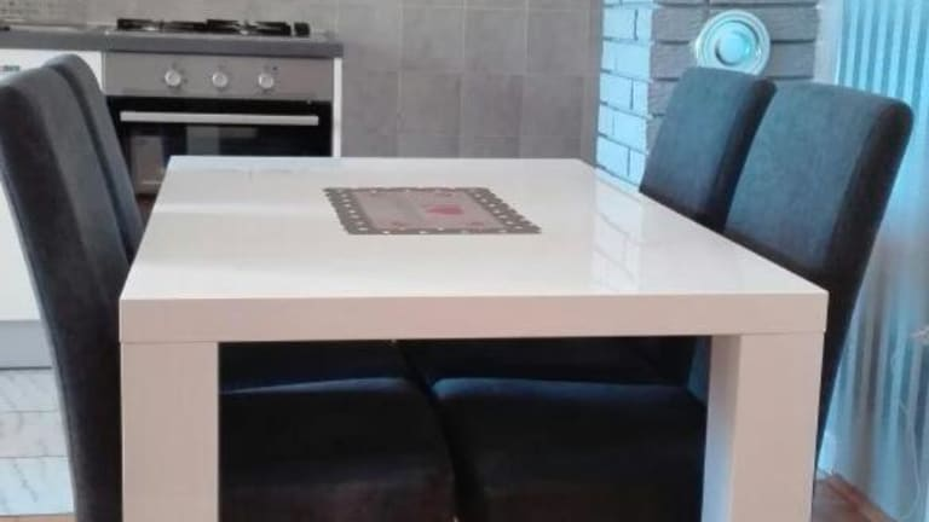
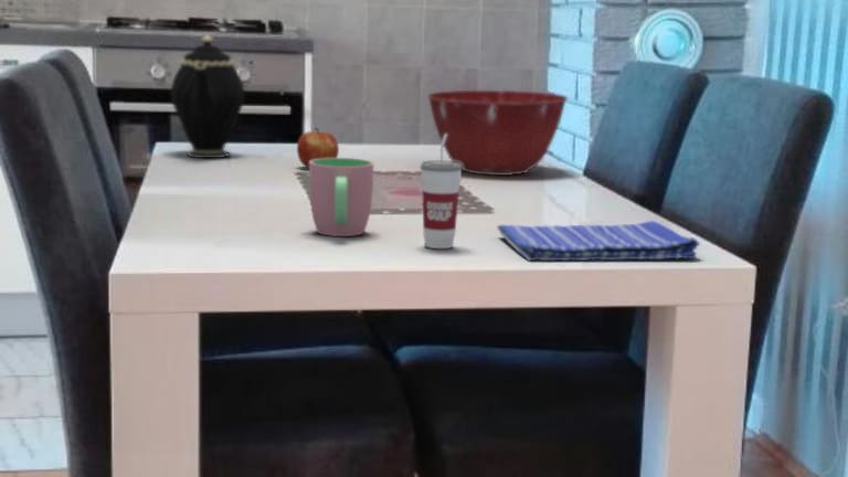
+ dish towel (596, 236)
+ teapot (206, 95)
+ apple (317, 147)
+ mixing bowl (495, 132)
+ cup (340, 199)
+ cup (441, 190)
